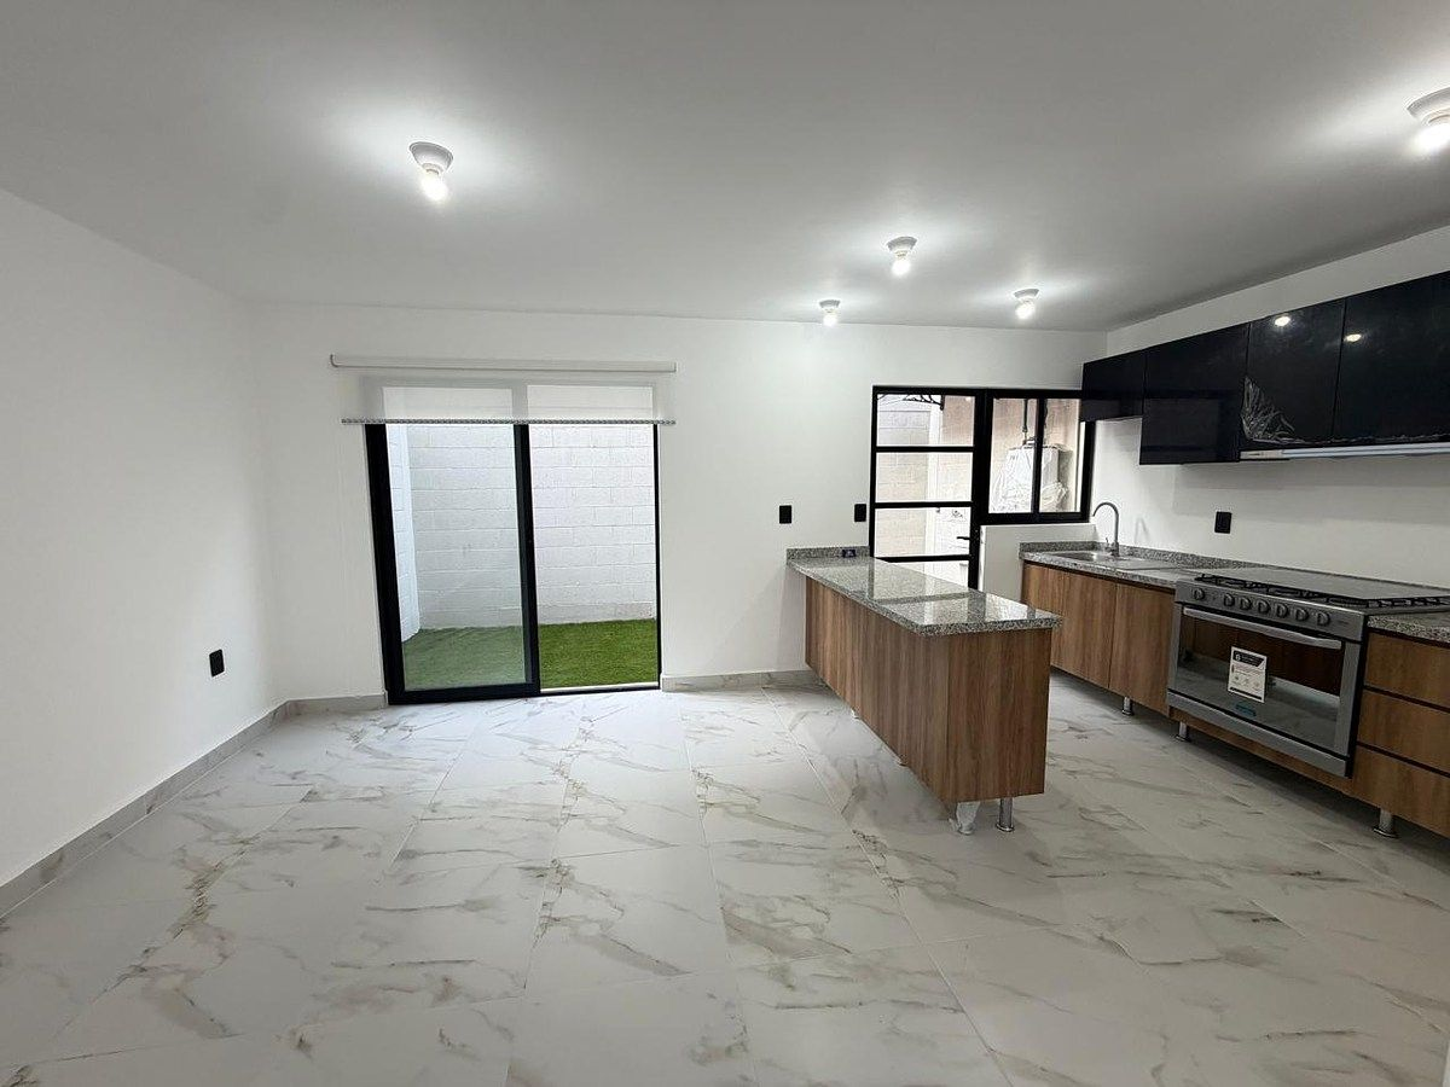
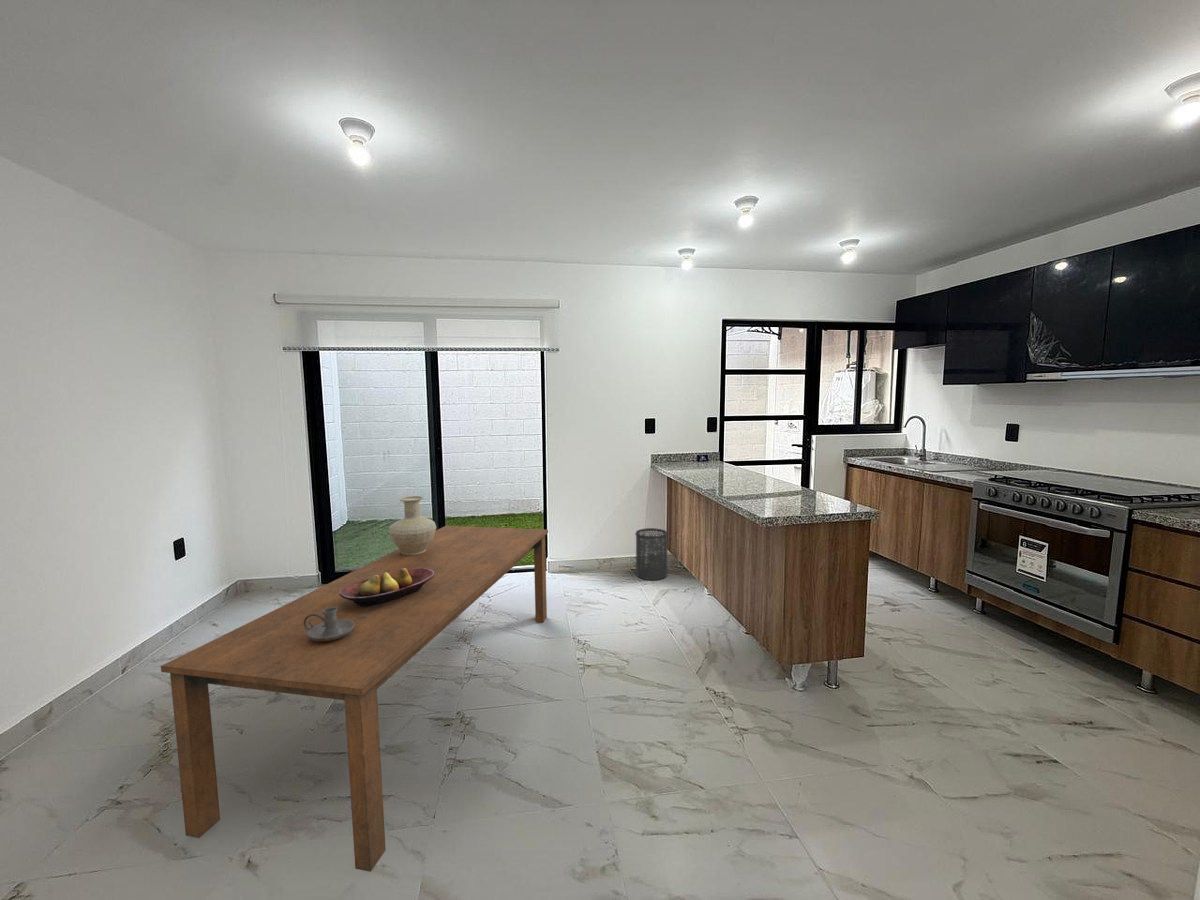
+ fruit bowl (389, 582)
+ dining table (423, 633)
+ vase (412, 524)
+ candle holder (326, 621)
+ trash can (651, 553)
